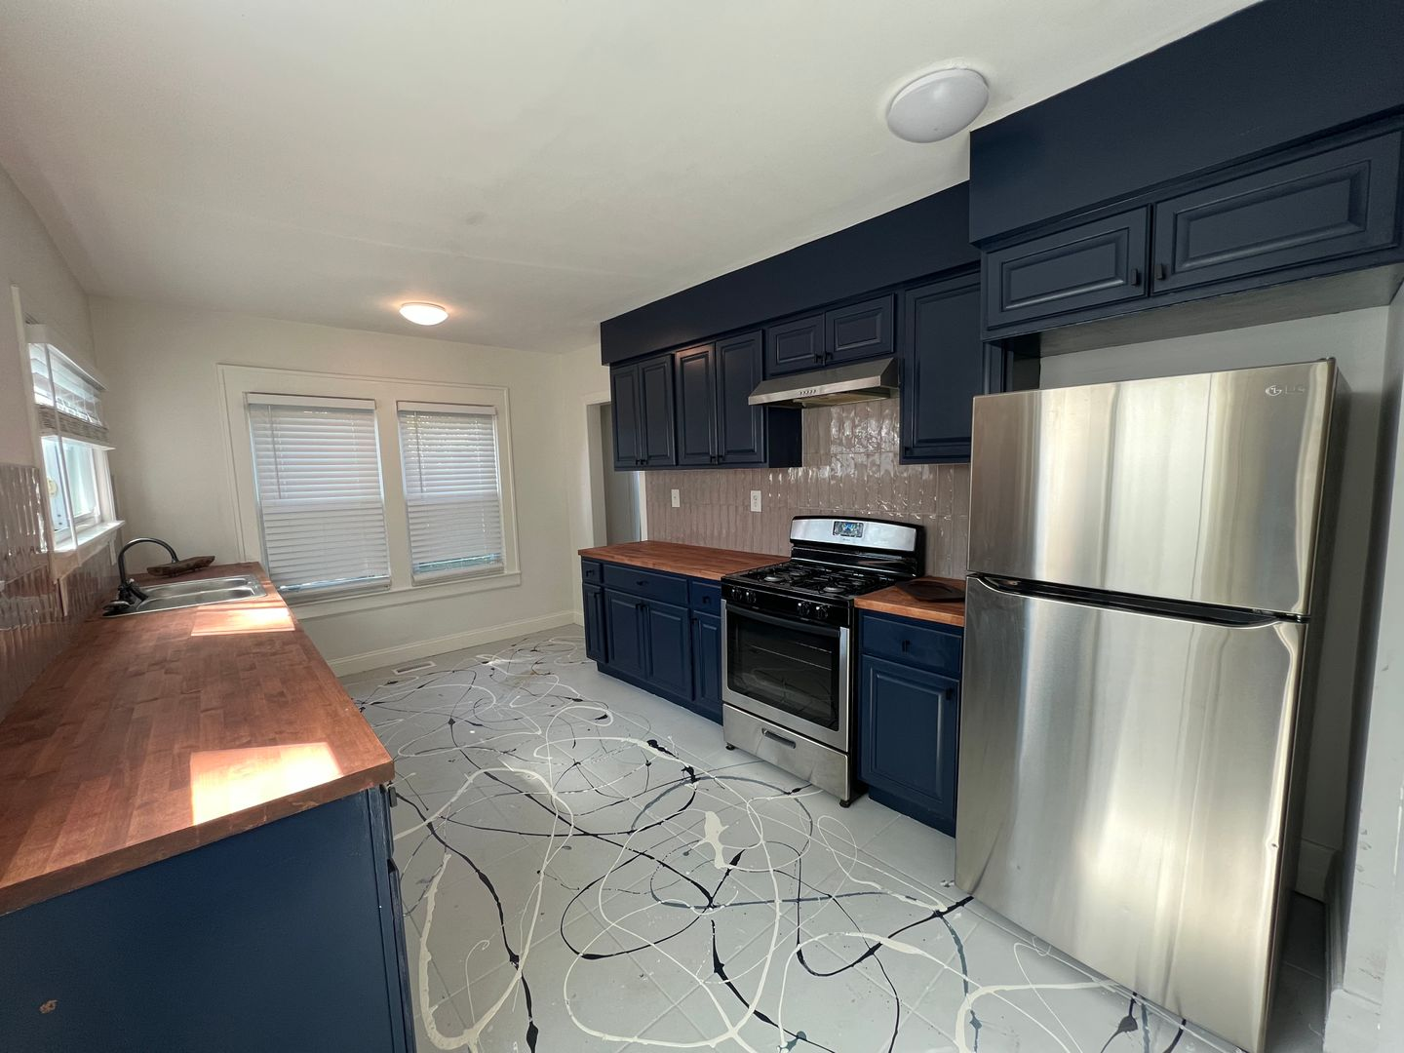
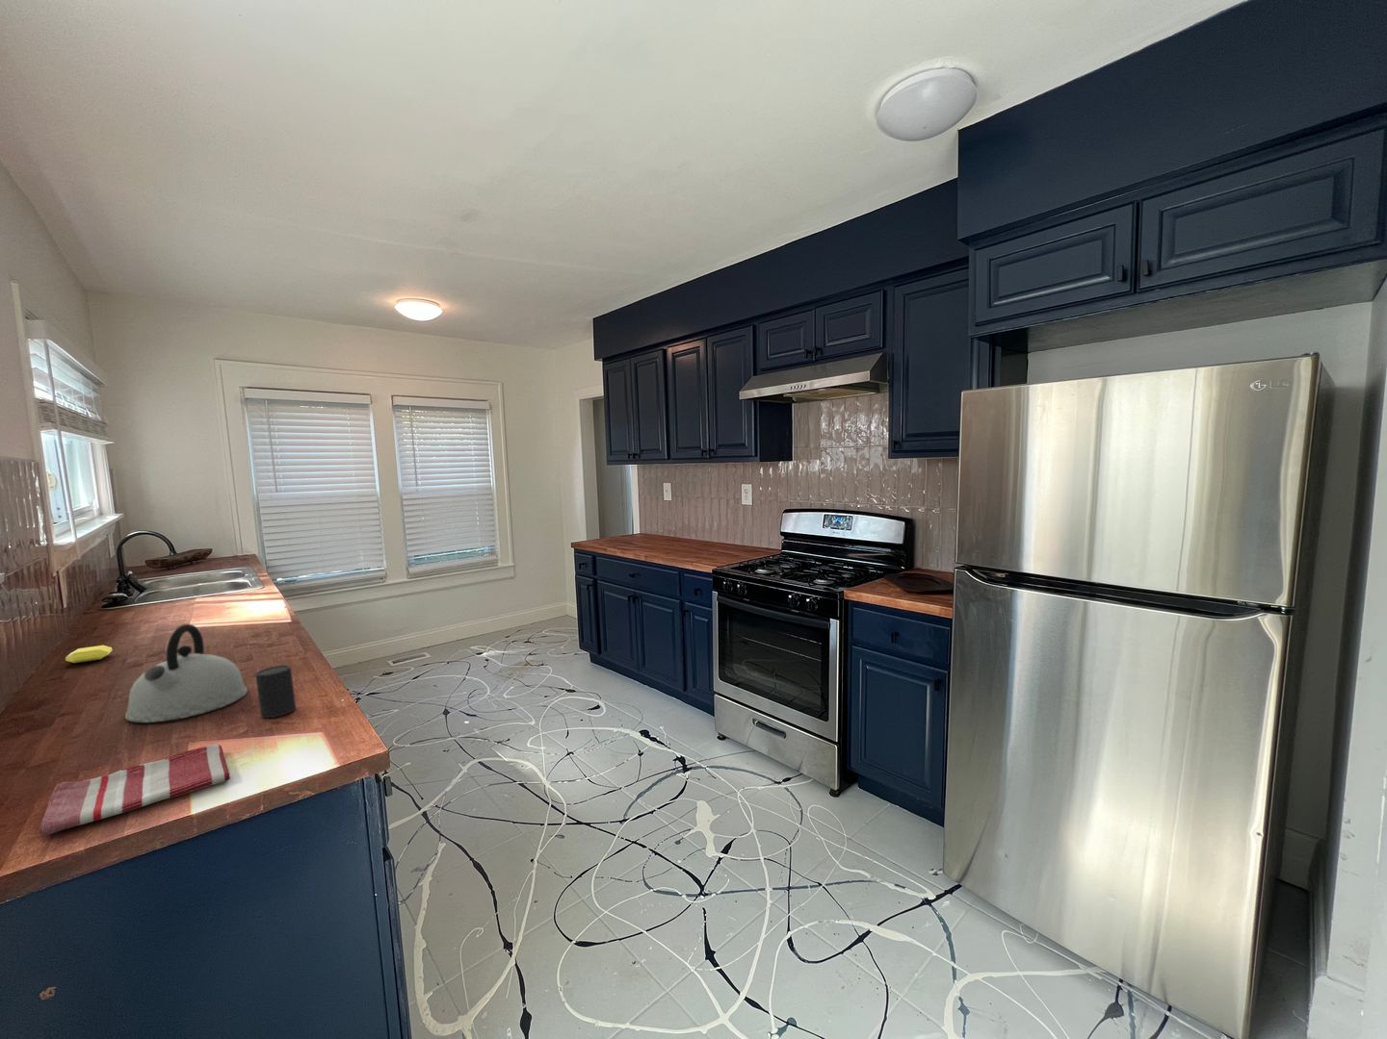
+ kettle (183, 666)
+ dish towel (143, 784)
+ soap bar (88, 654)
+ cup (275, 691)
